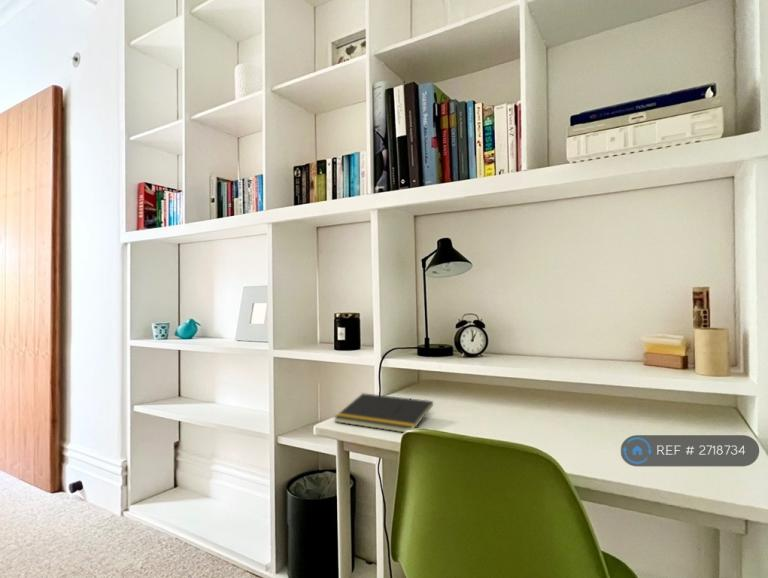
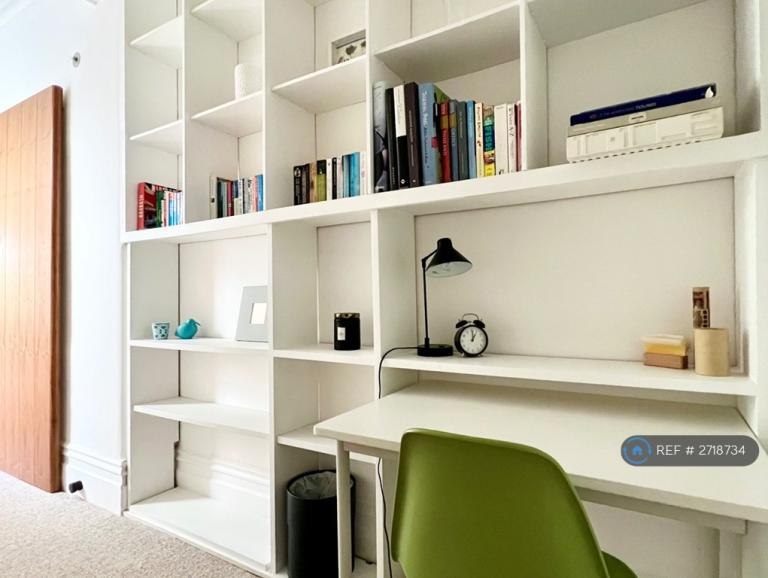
- notepad (384, 411)
